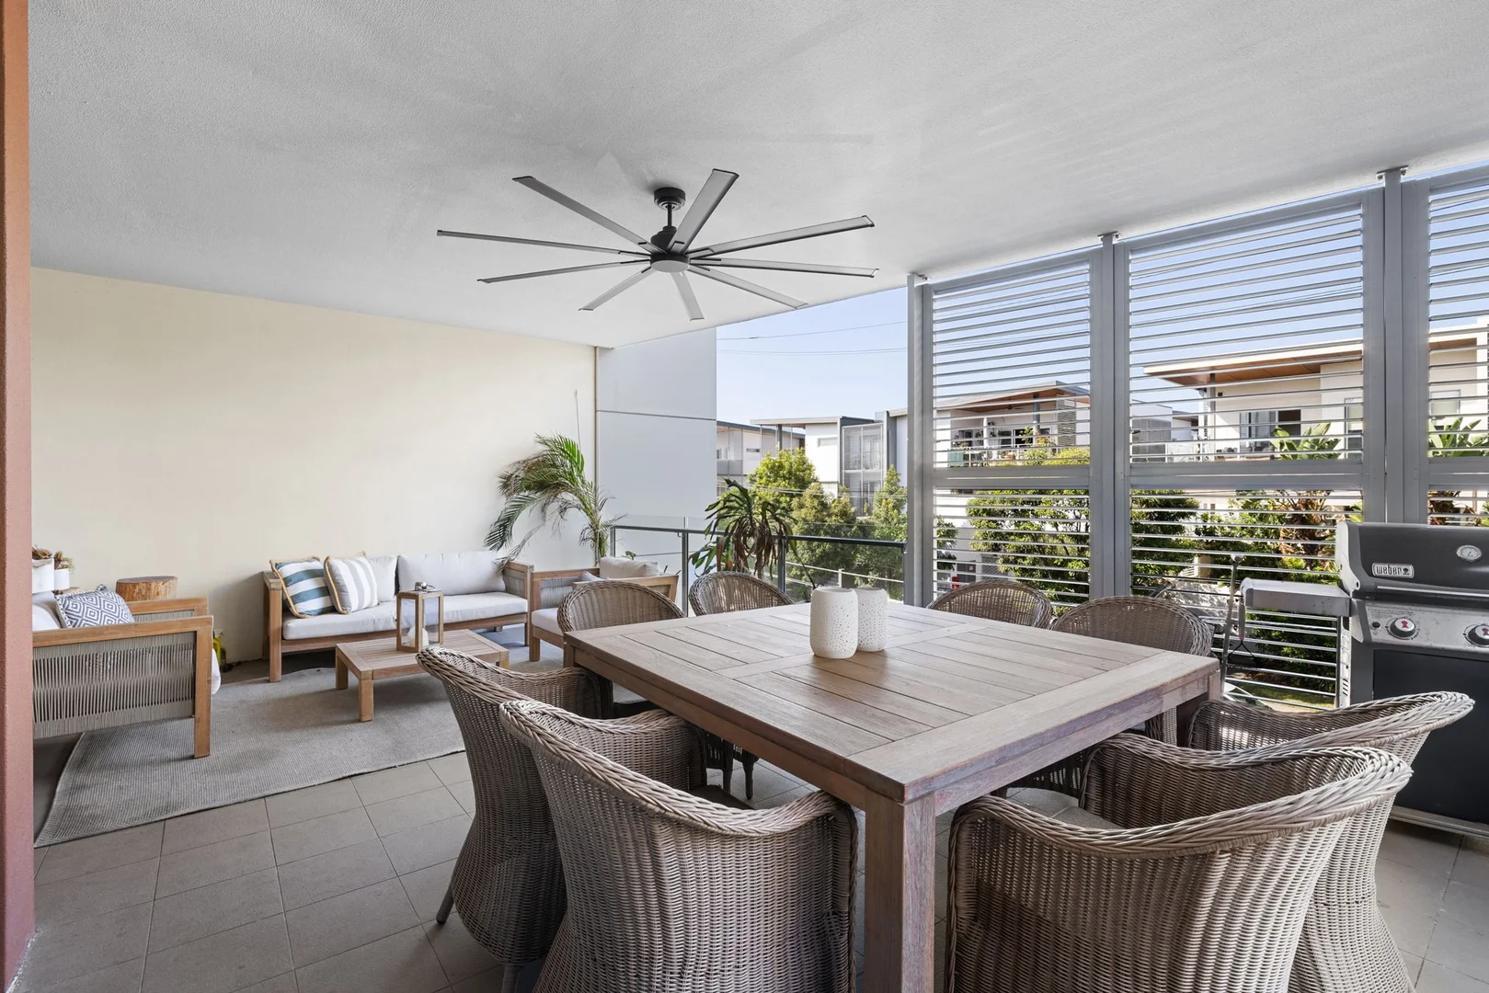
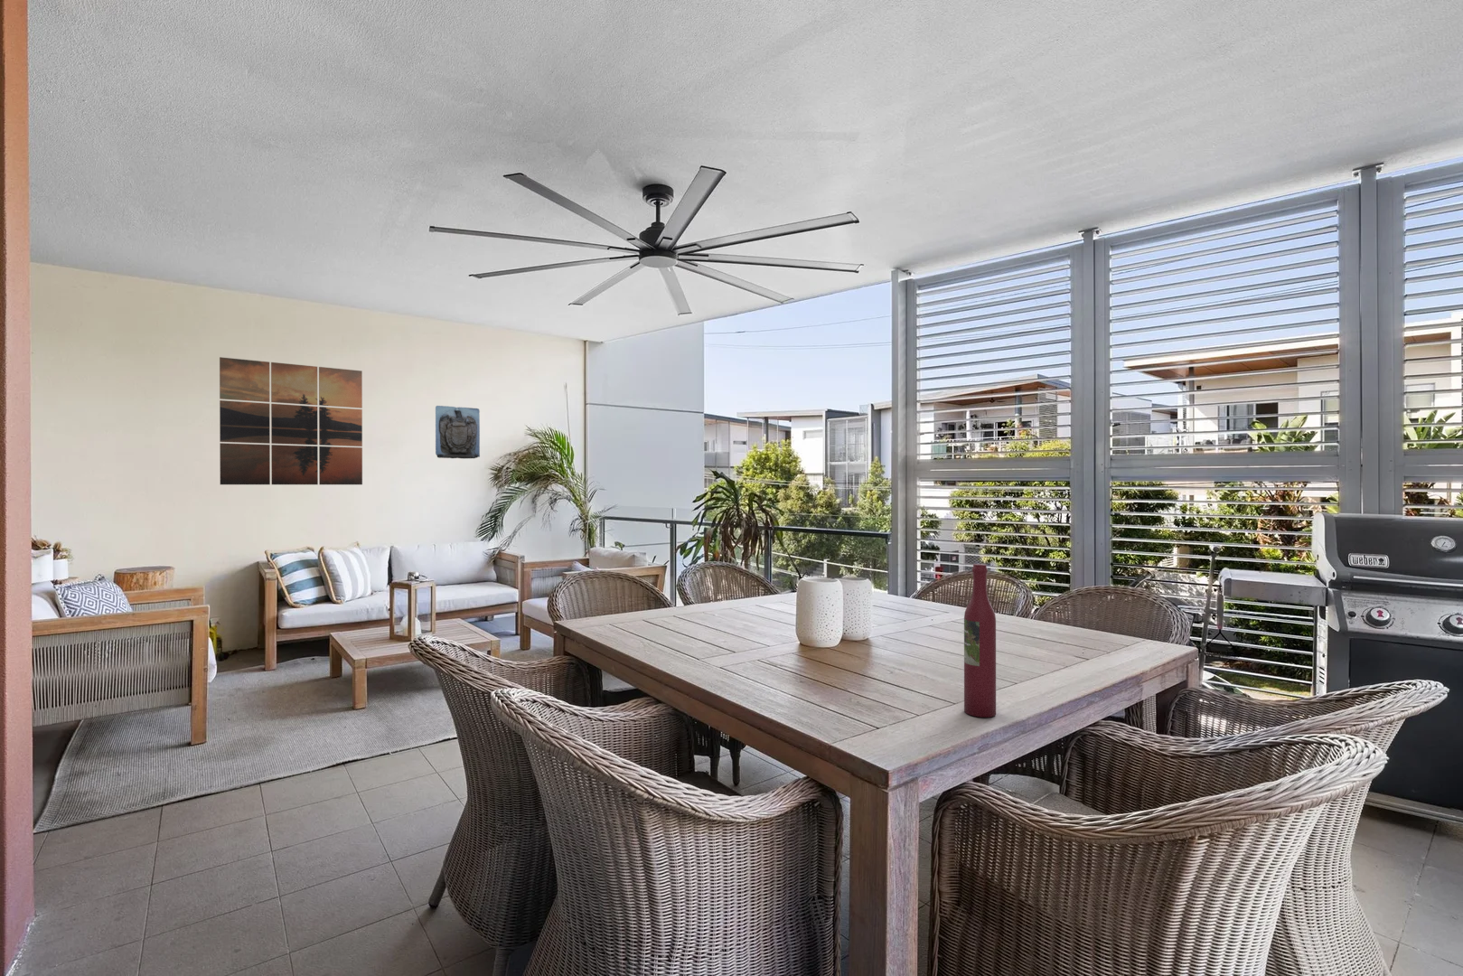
+ wine bottle (979, 638)
+ wall art (294, 424)
+ wall sculpture (459, 432)
